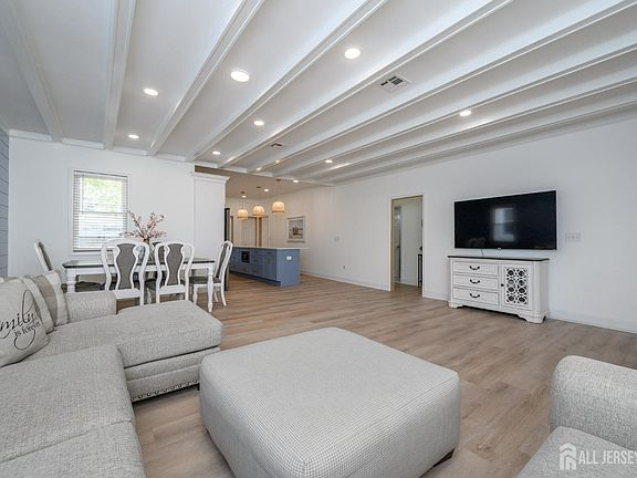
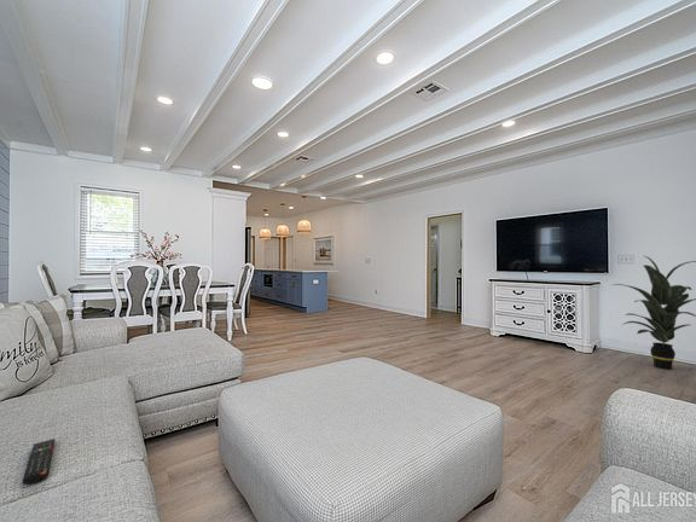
+ remote control (40, 459)
+ indoor plant (657, 309)
